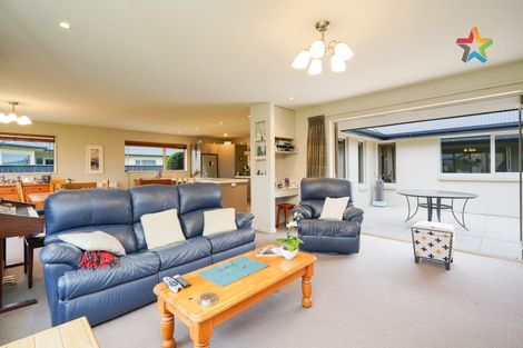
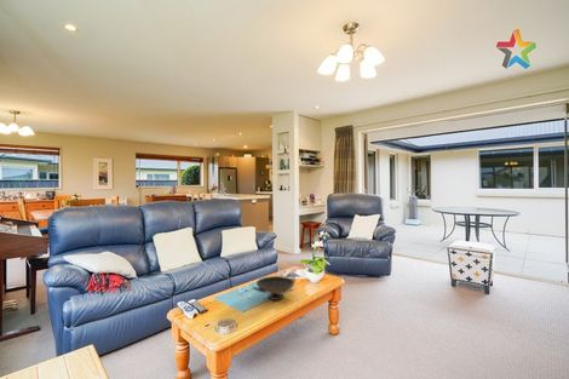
+ decorative bowl (275, 288)
